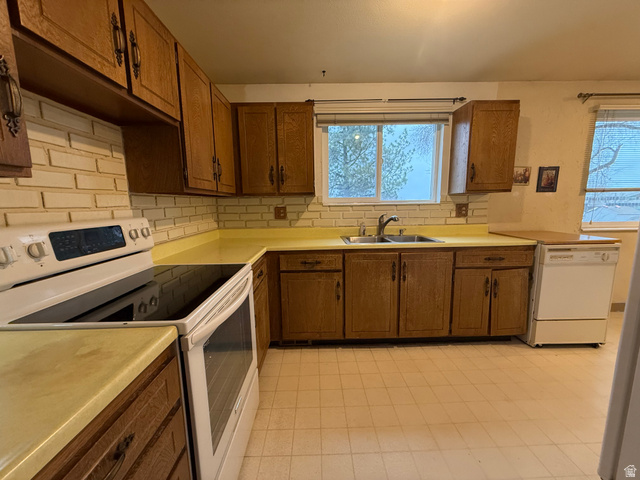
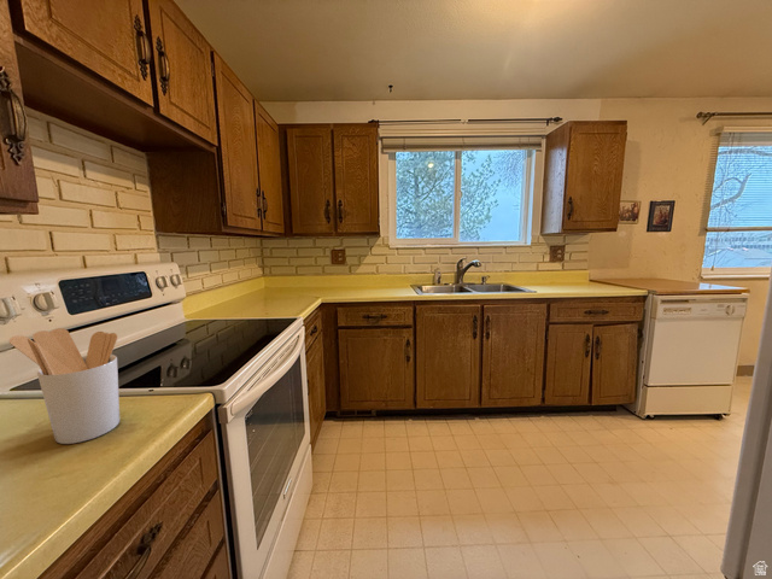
+ utensil holder (70, 379)
